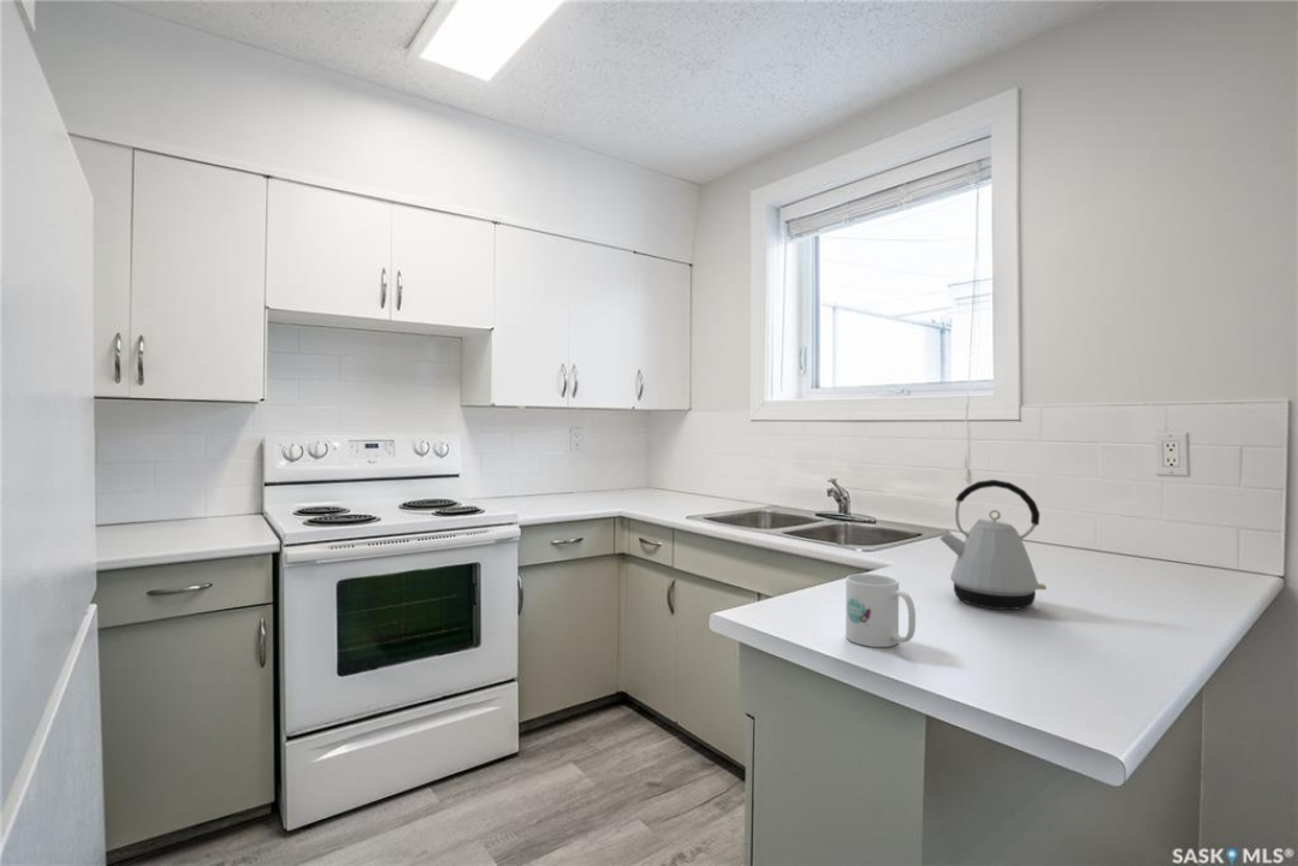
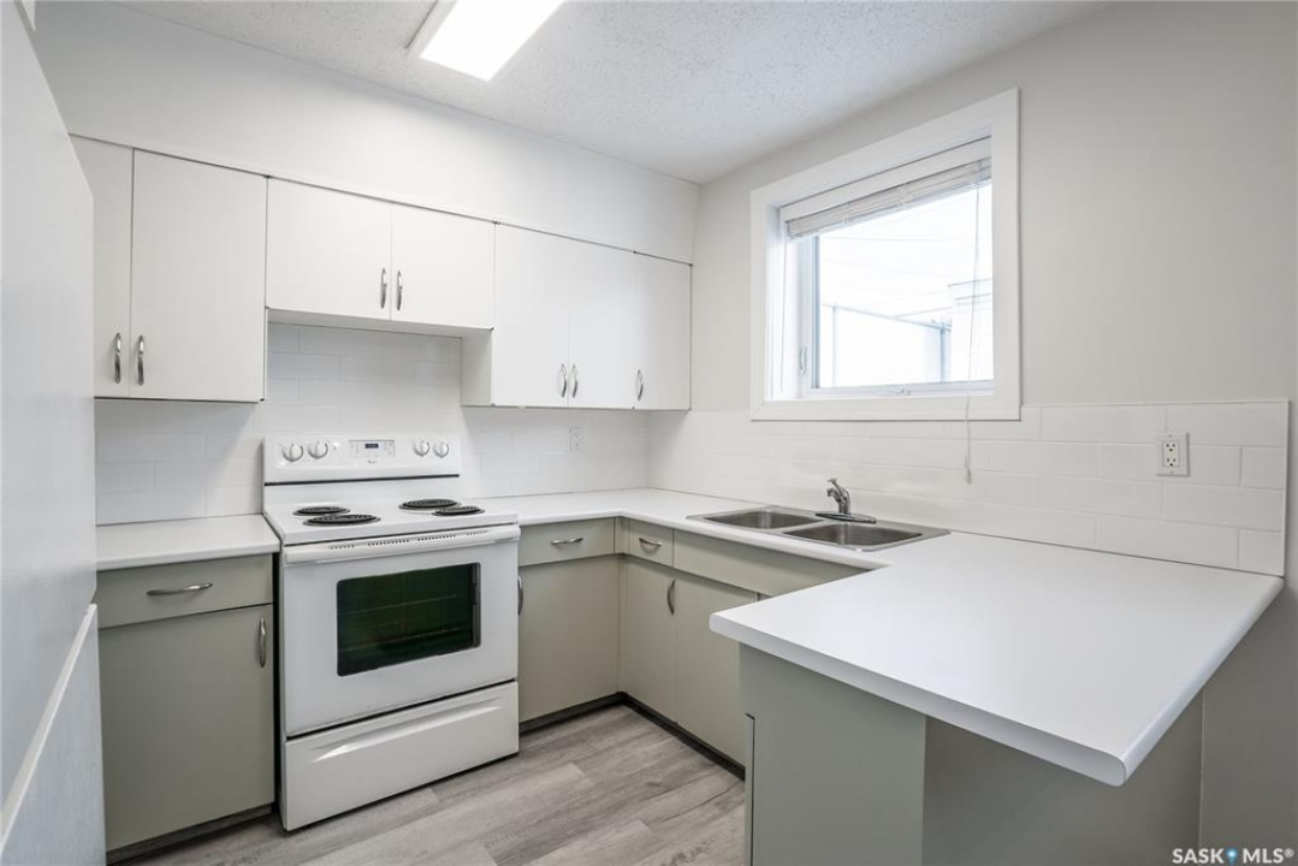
- mug (881, 611)
- kettle (990, 540)
